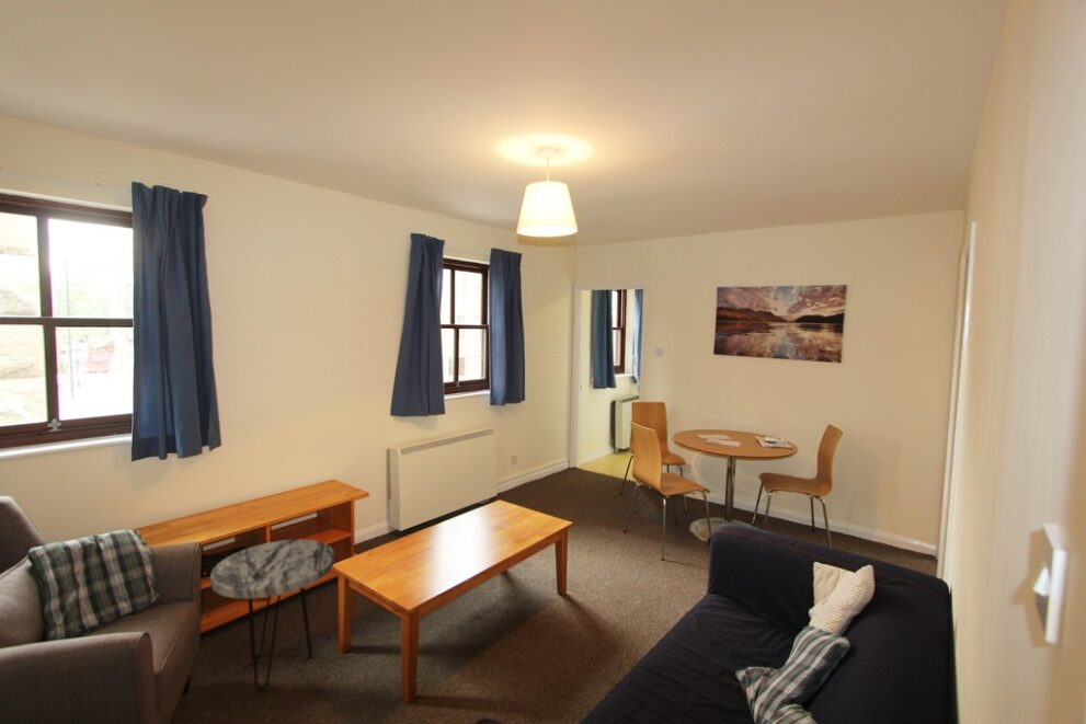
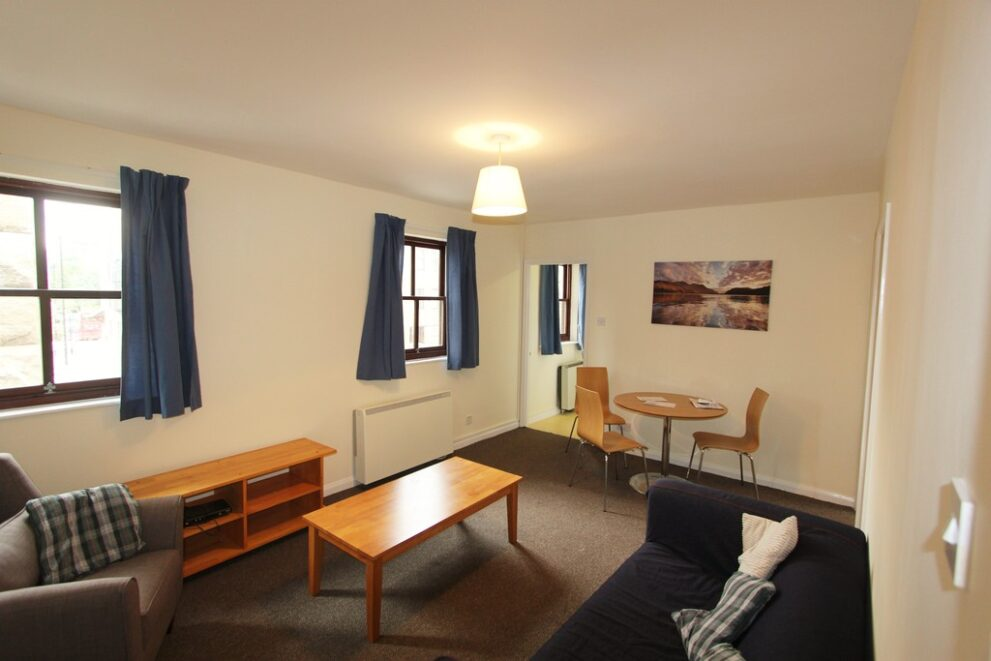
- side table (276, 614)
